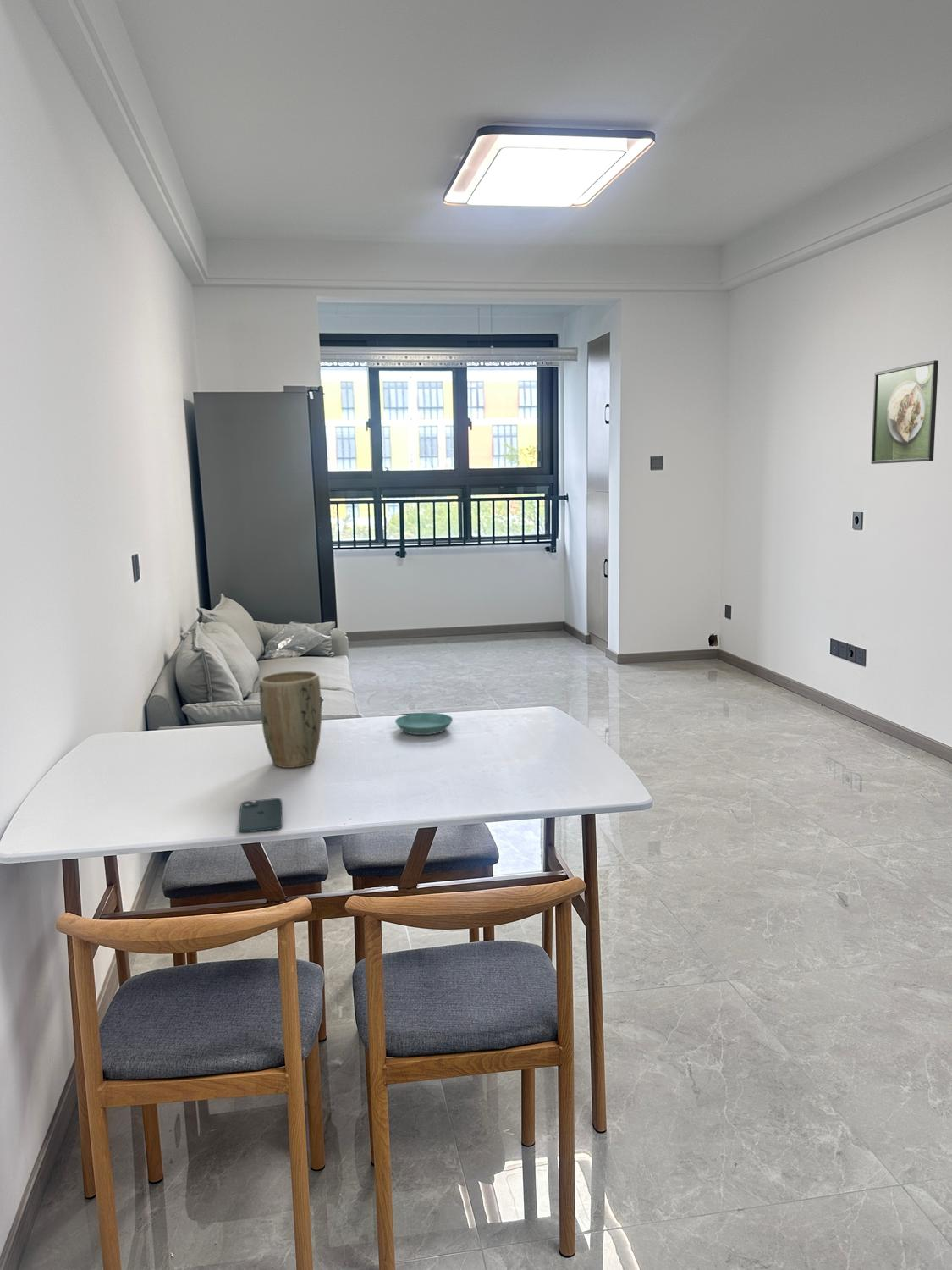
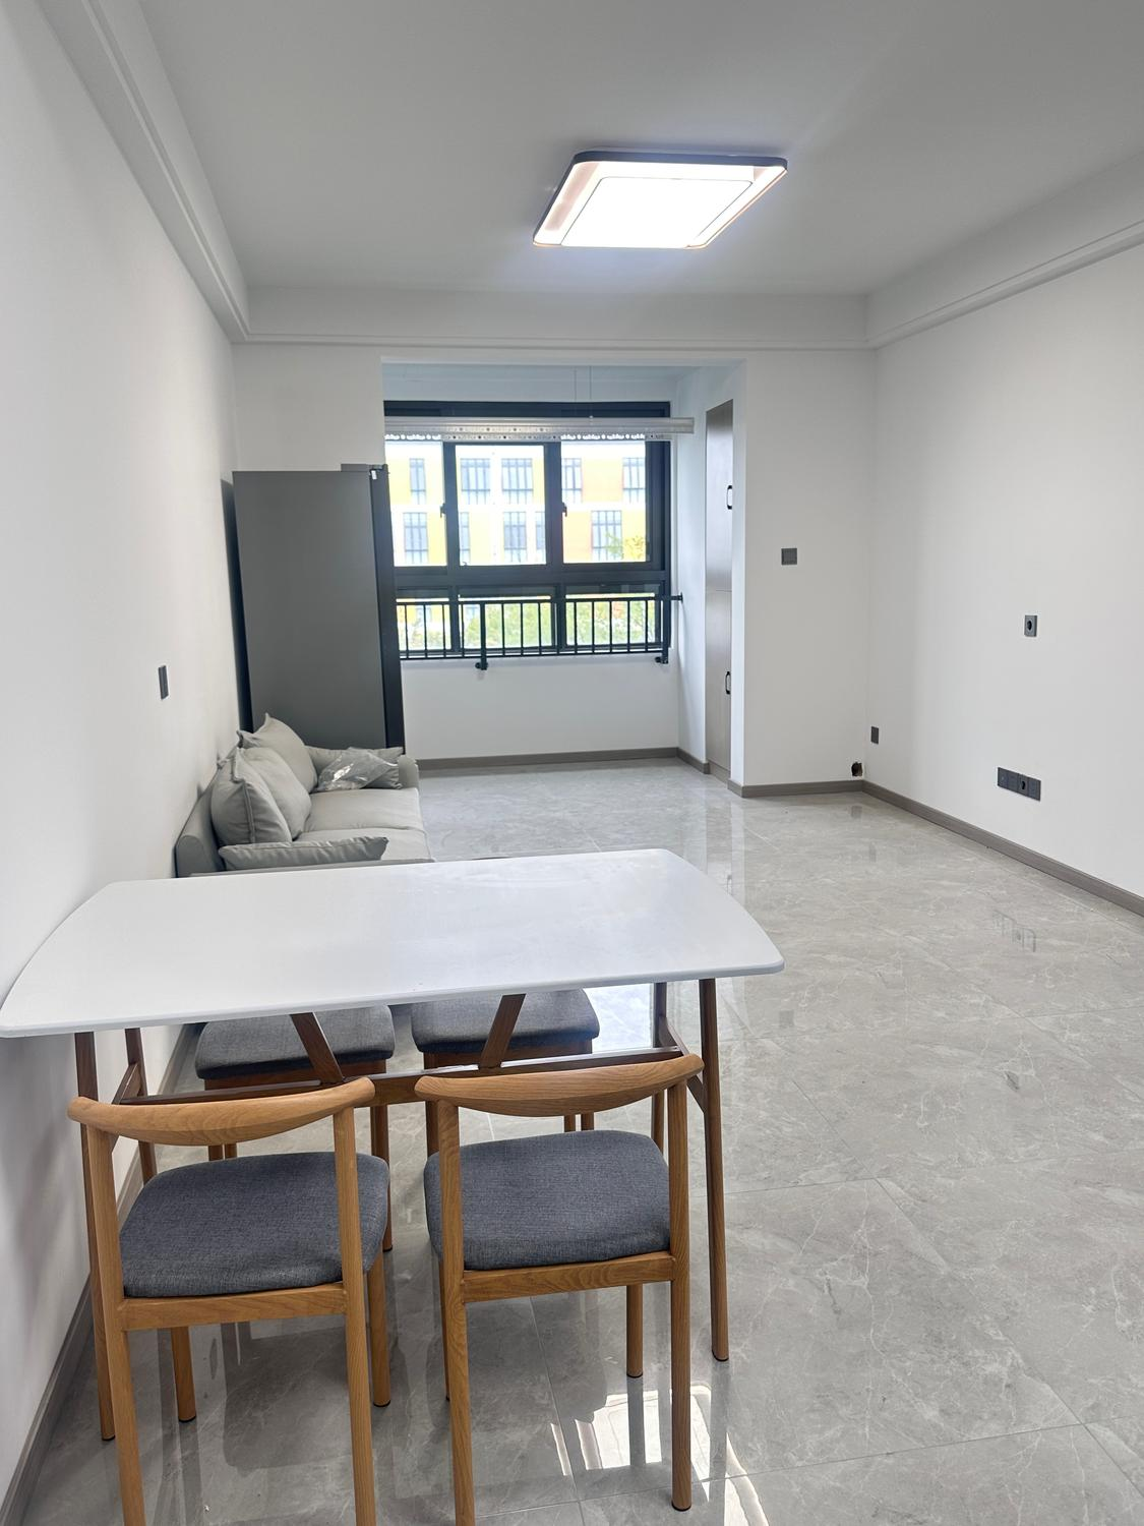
- smartphone (261, 814)
- plant pot (292, 719)
- saucer (424, 724)
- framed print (902, 415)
